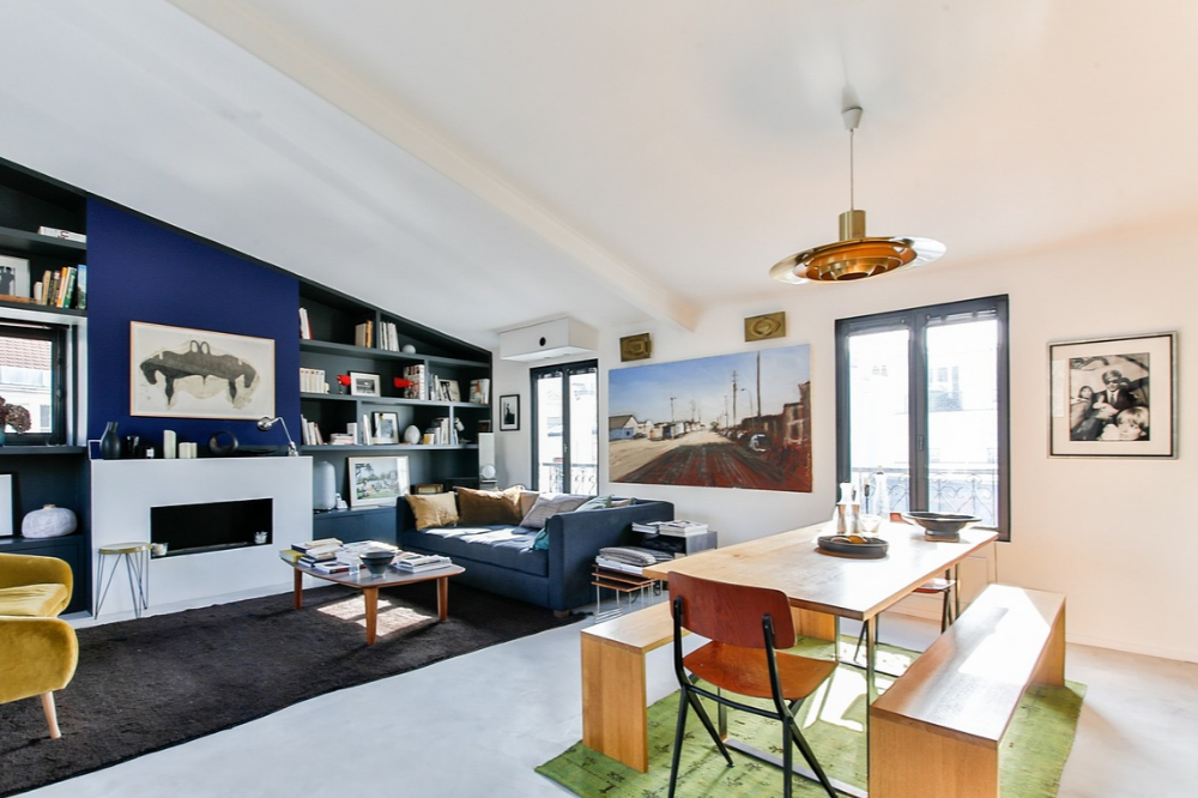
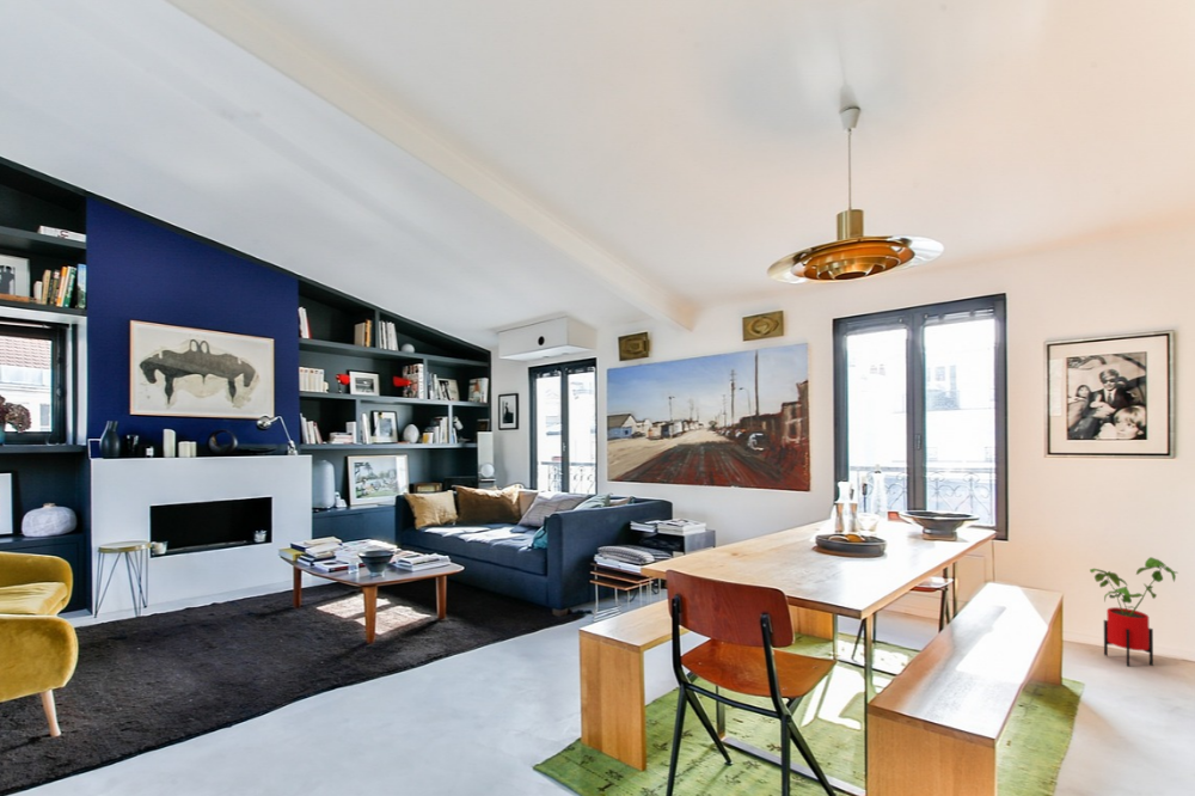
+ house plant (1133, 607)
